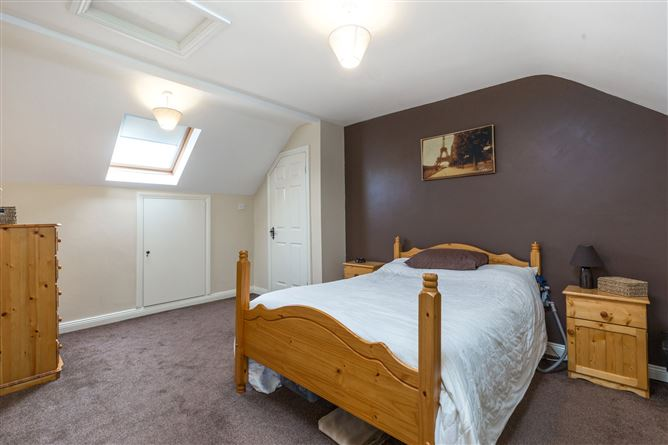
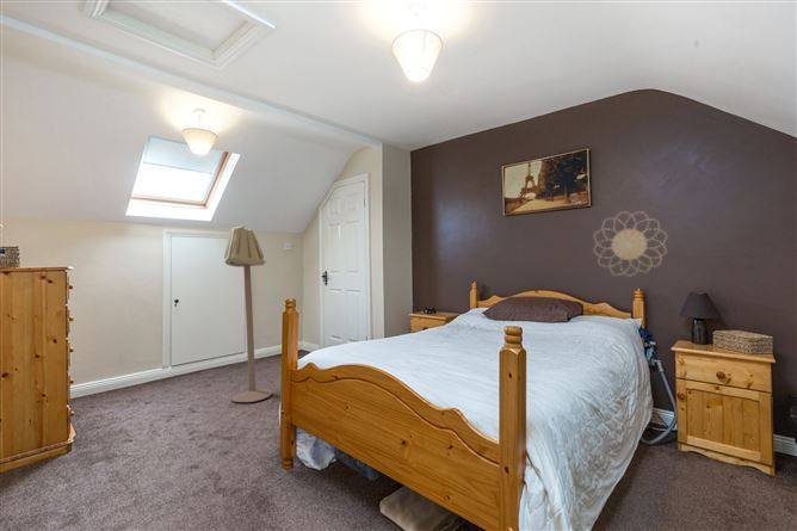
+ floor lamp (246, 310)
+ decorative wall piece (628, 243)
